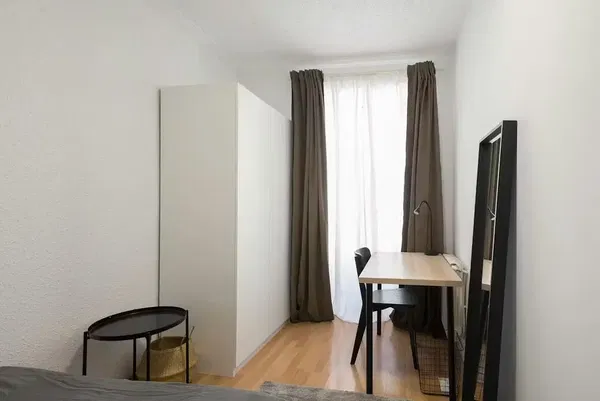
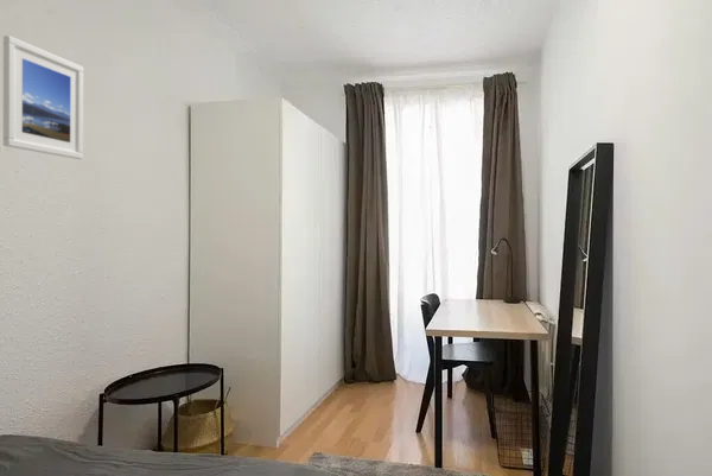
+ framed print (46, 102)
